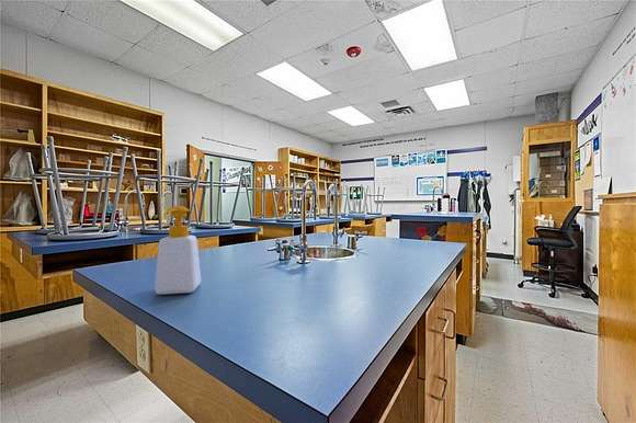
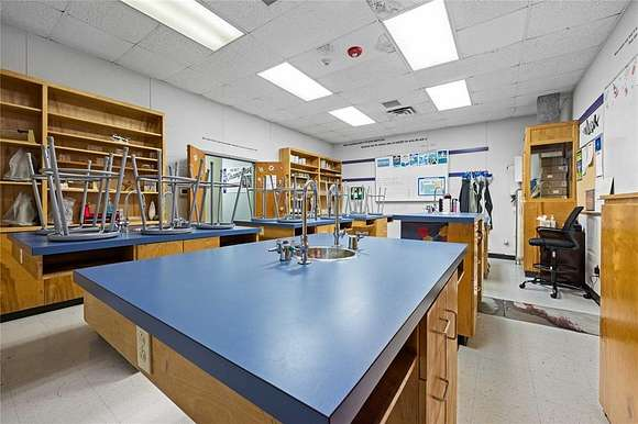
- soap bottle (177, 249)
